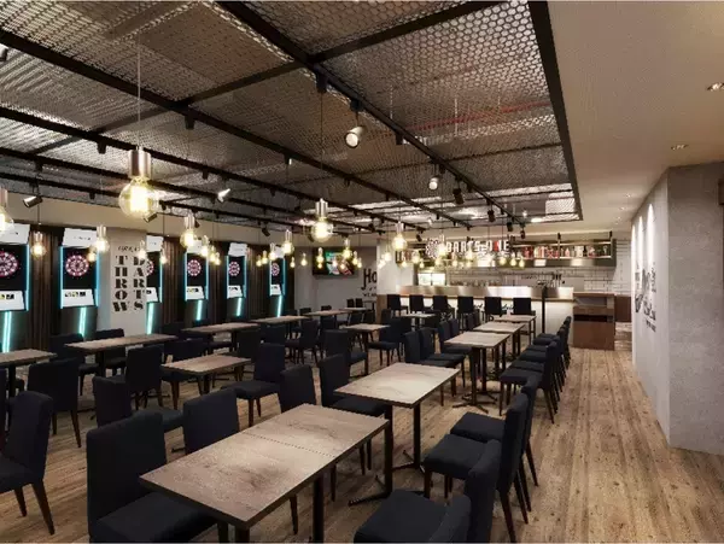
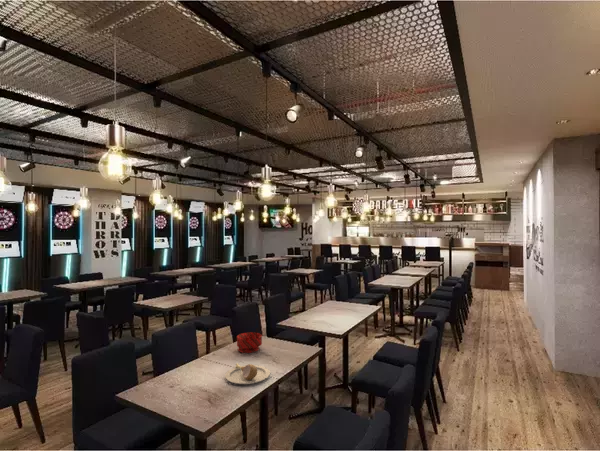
+ bowl (249, 342)
+ plate (247, 368)
